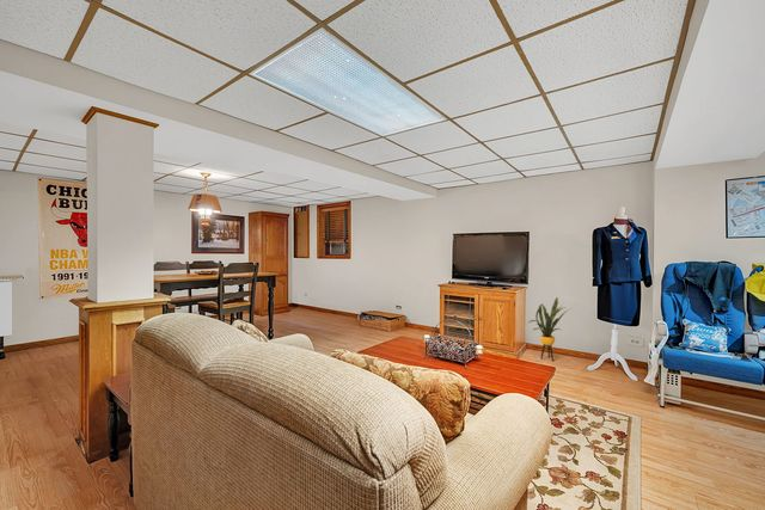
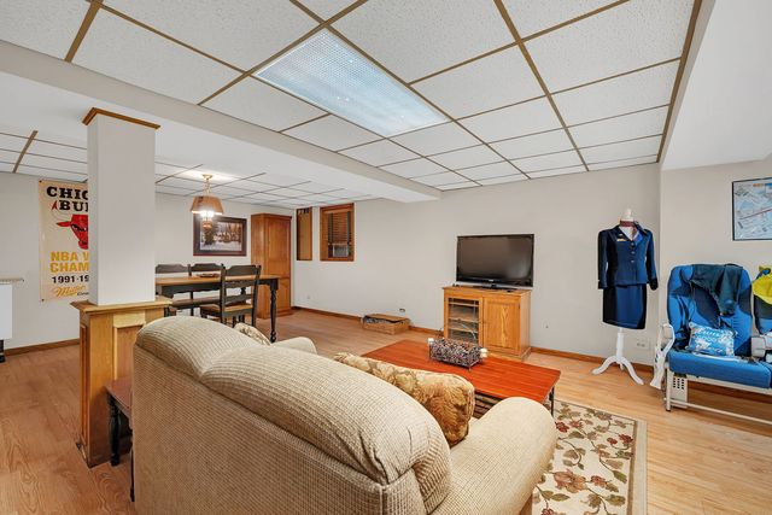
- house plant (551, 328)
